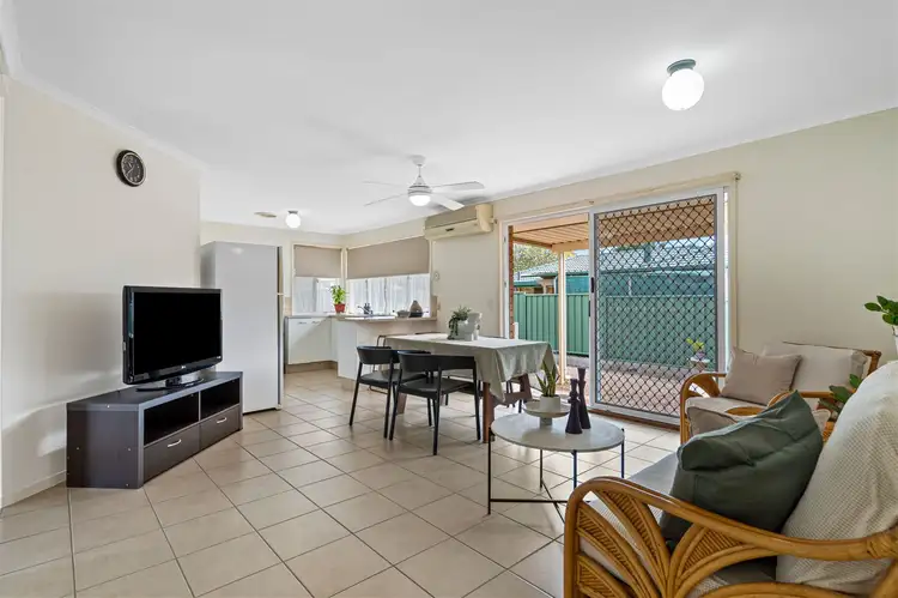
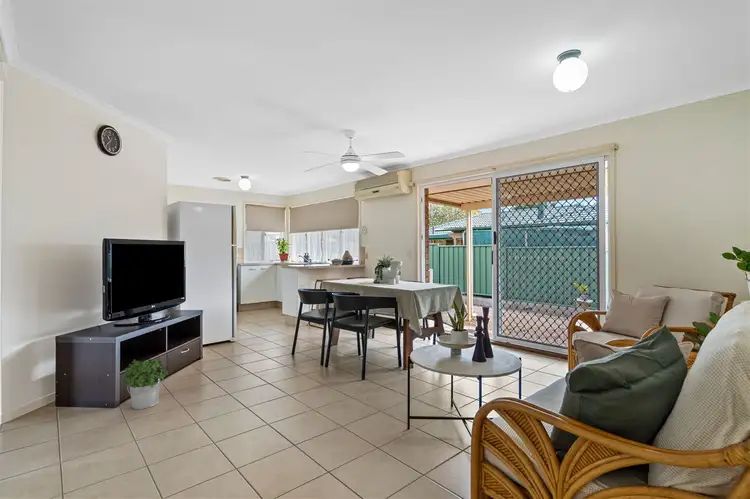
+ potted plant (145, 382)
